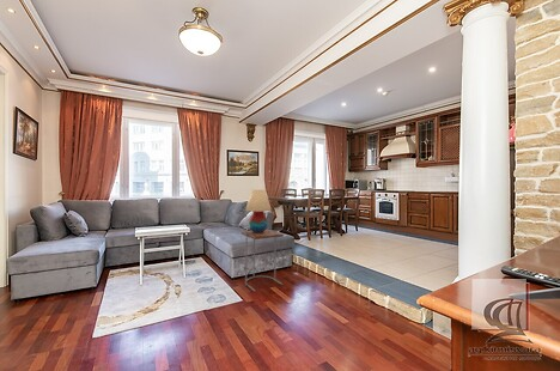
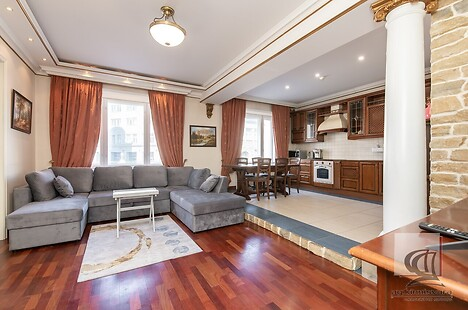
- table lamp (258, 211)
- side table (254, 256)
